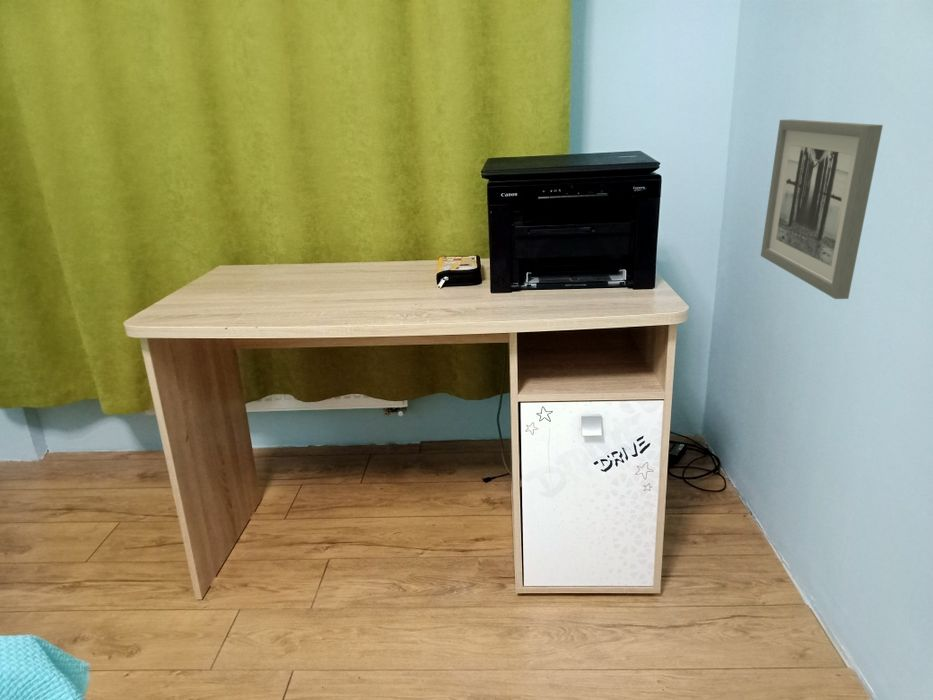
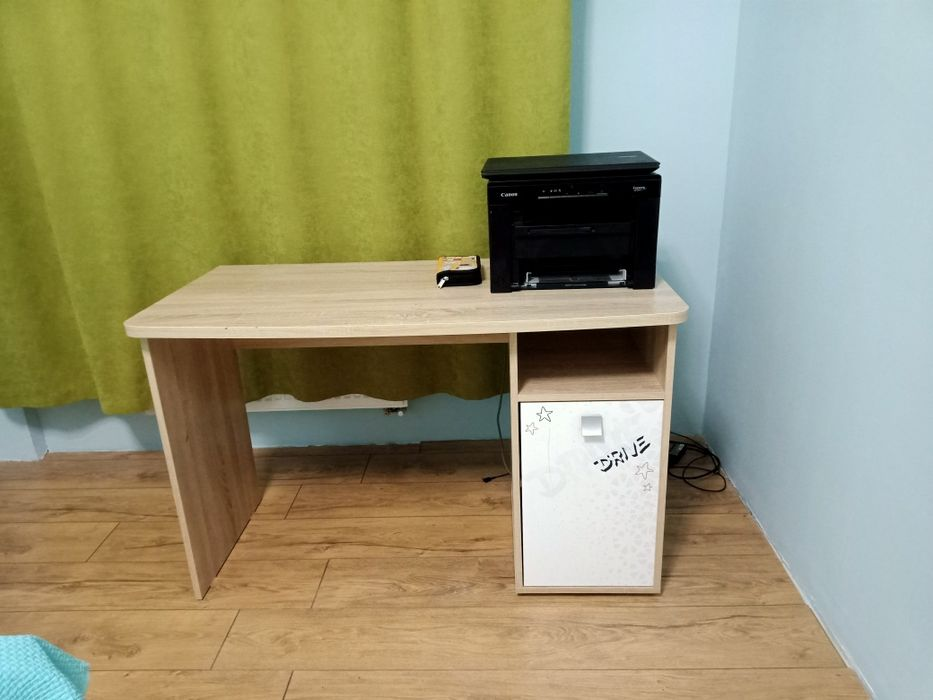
- wall art (810, 201)
